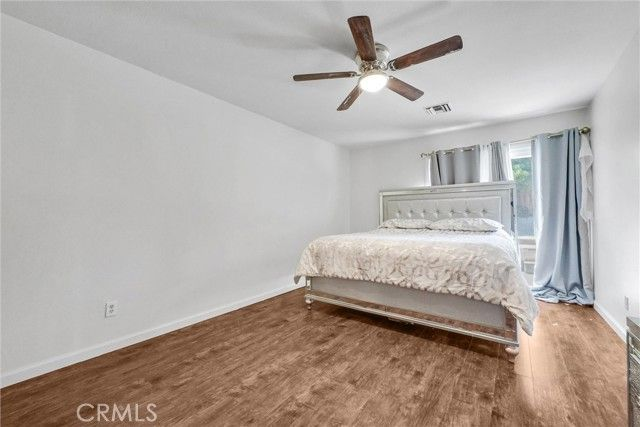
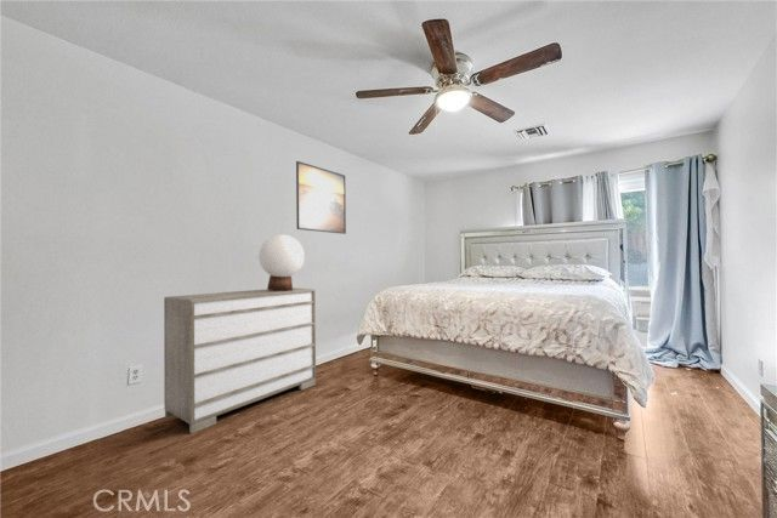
+ dresser (248, 345)
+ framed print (322, 200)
+ table lamp (279, 262)
